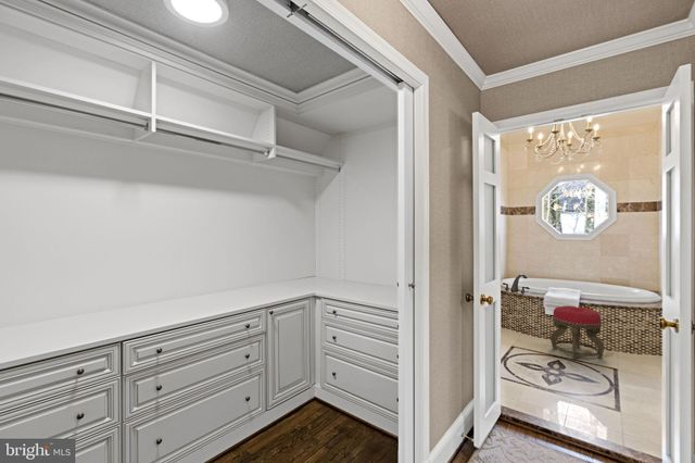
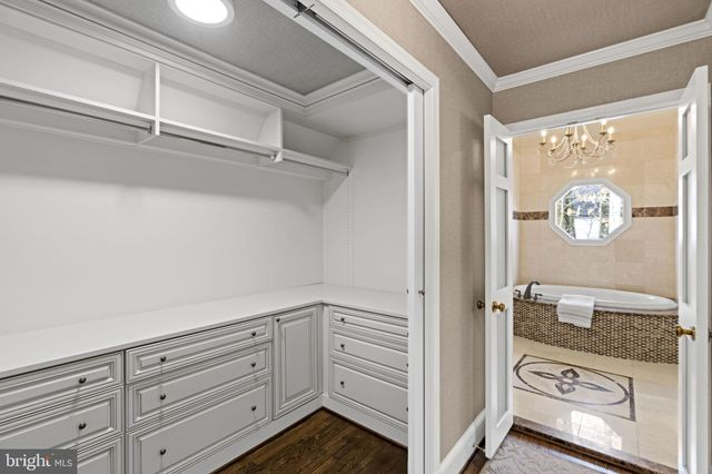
- stool (576, 330)
